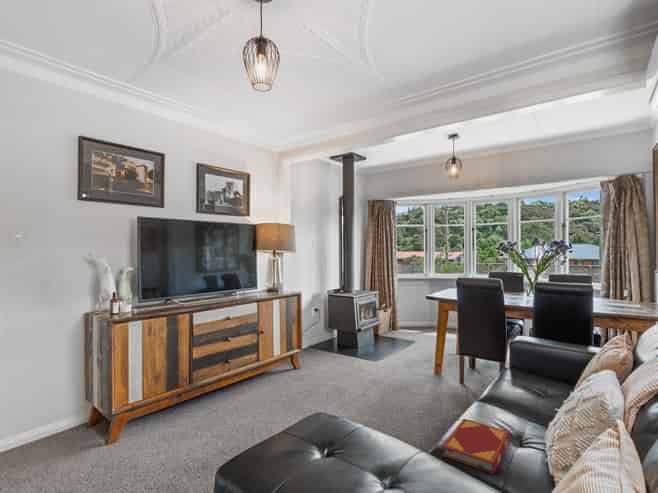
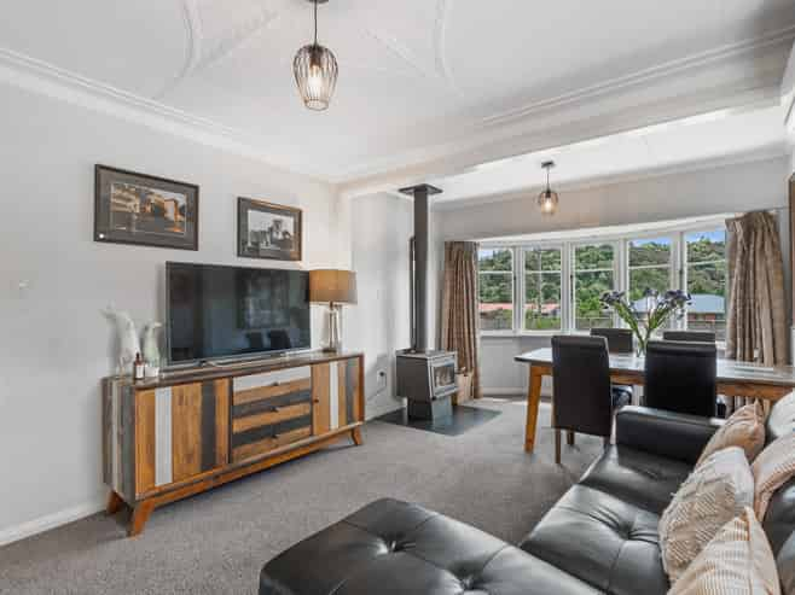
- hardback book (477, 443)
